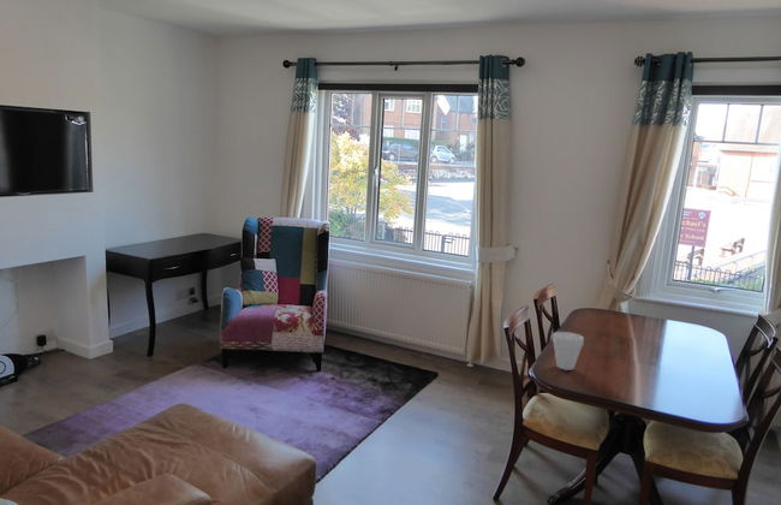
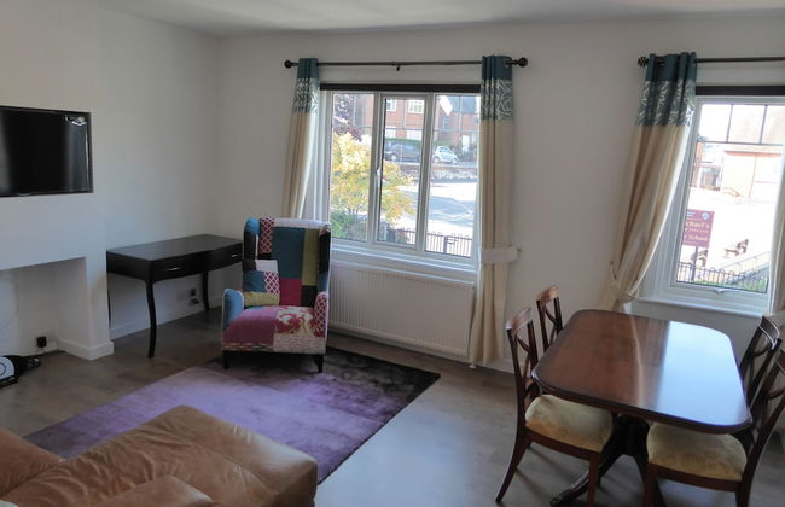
- cup (566, 351)
